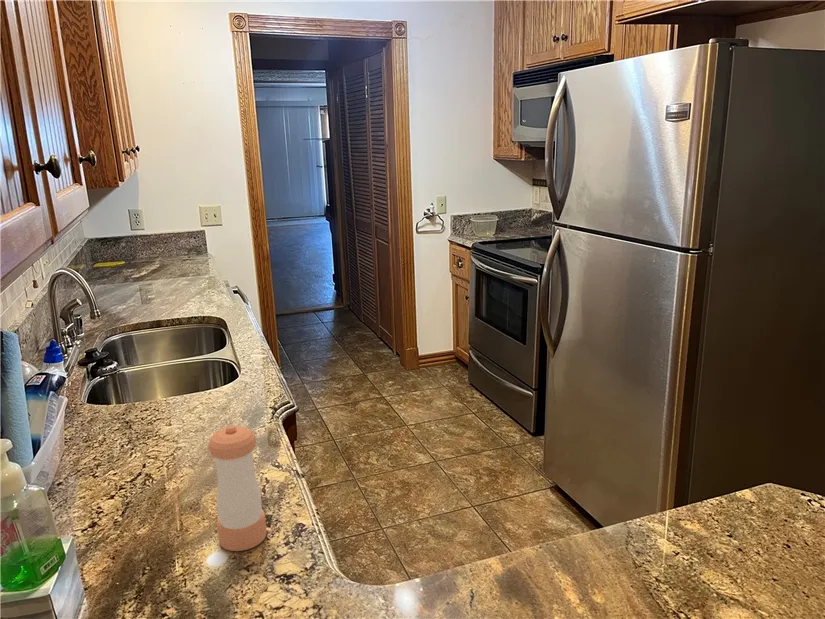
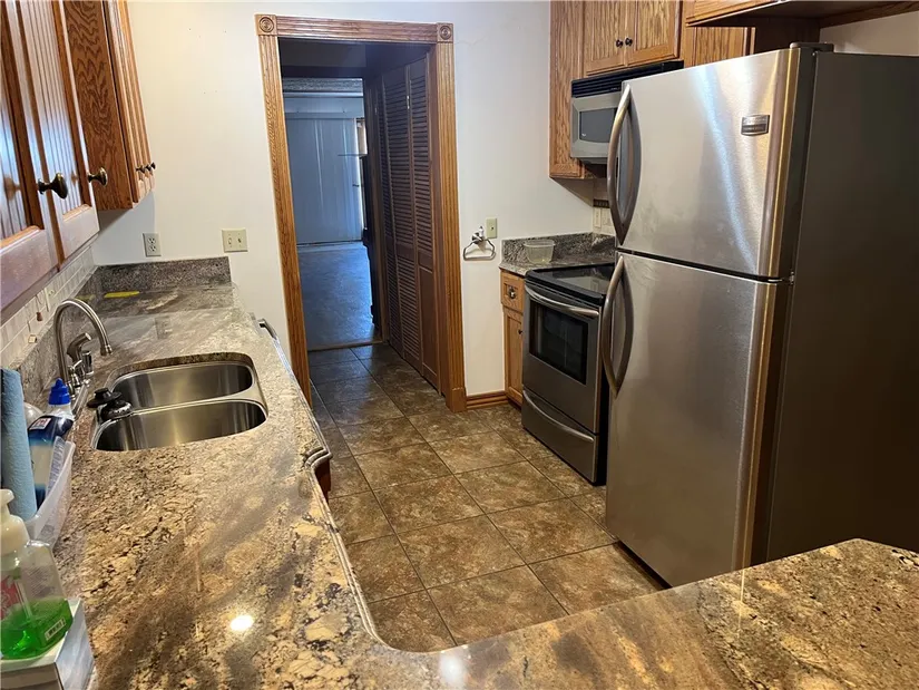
- pepper shaker (237, 483)
